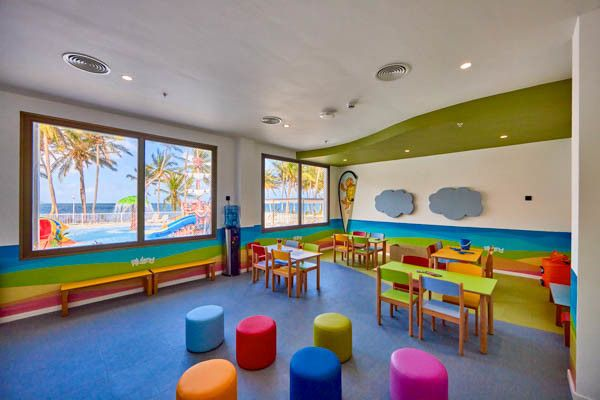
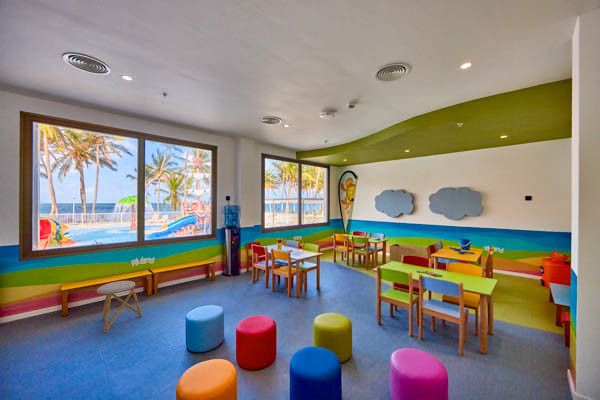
+ stool (121, 302)
